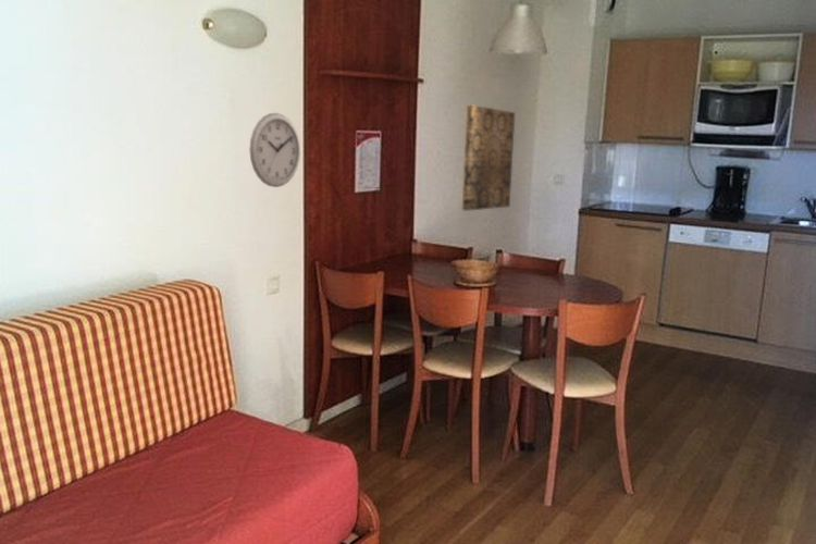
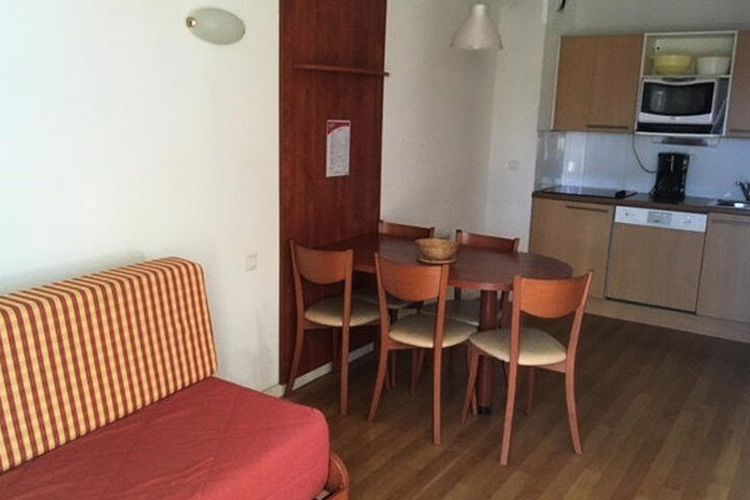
- wall clock (276, 150)
- wall art (490, 159)
